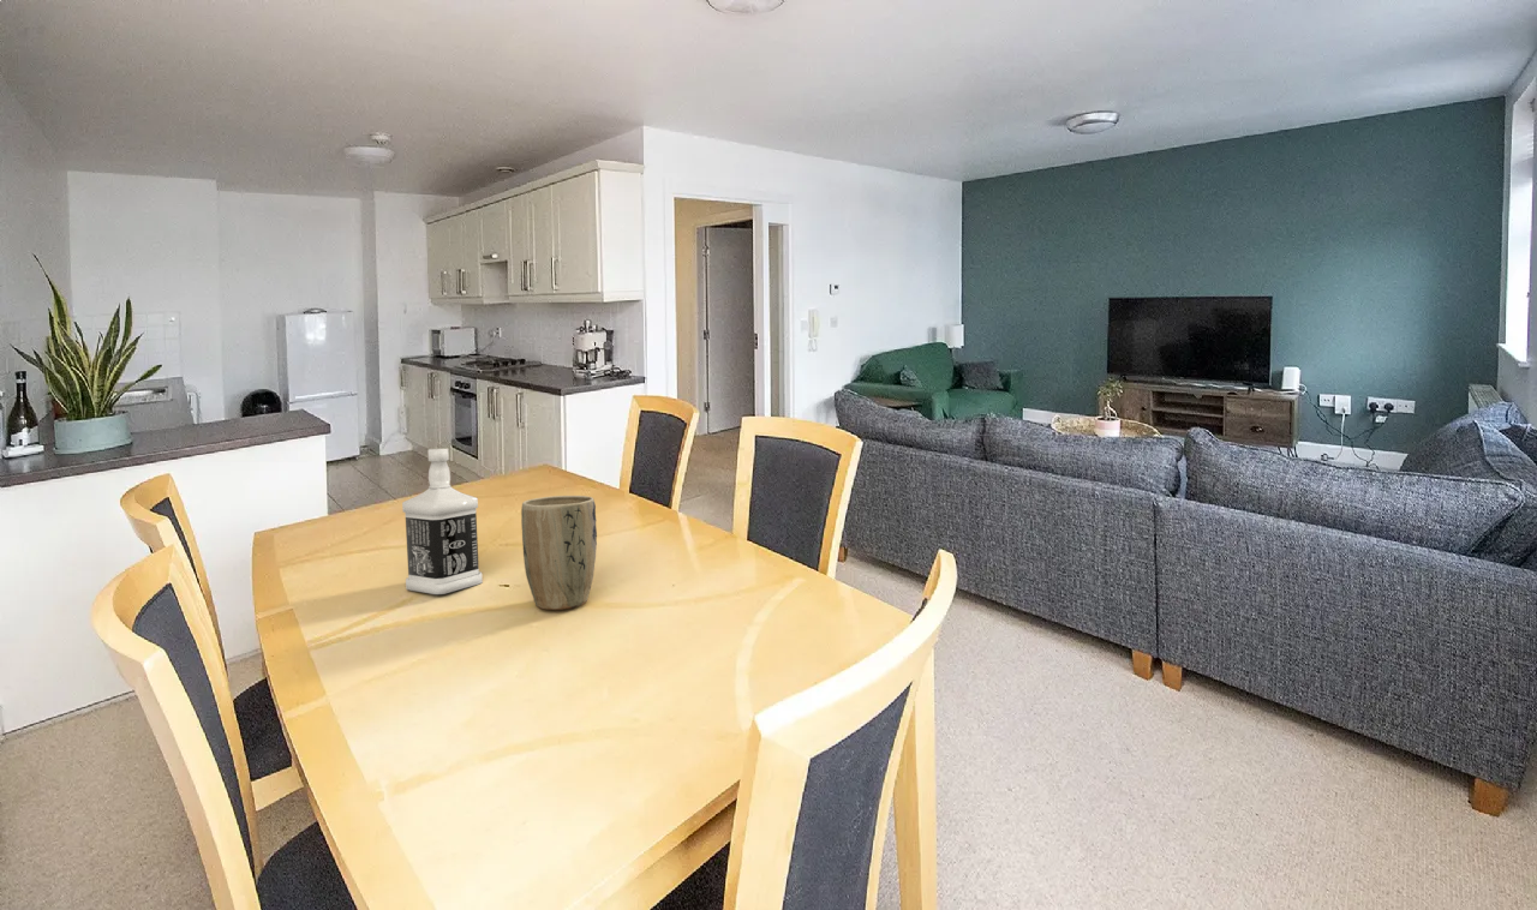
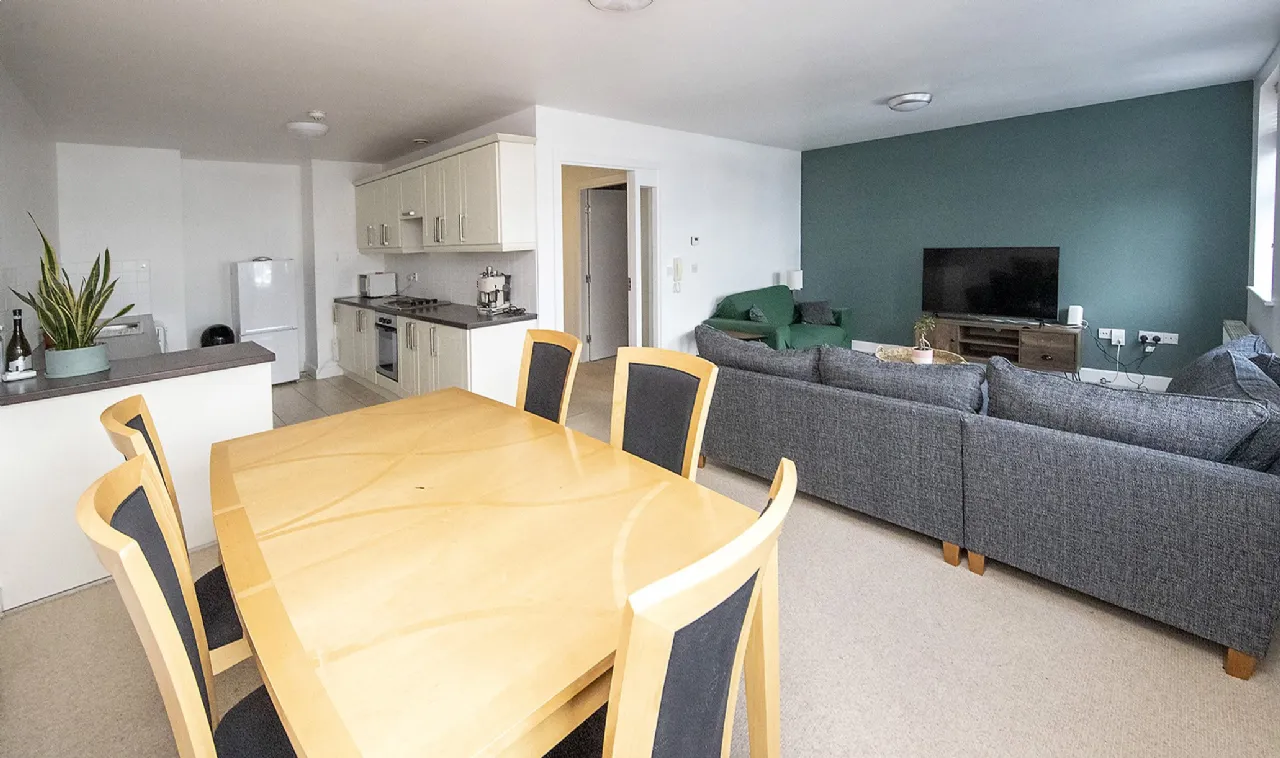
- bottle (441, 517)
- plant pot (560, 551)
